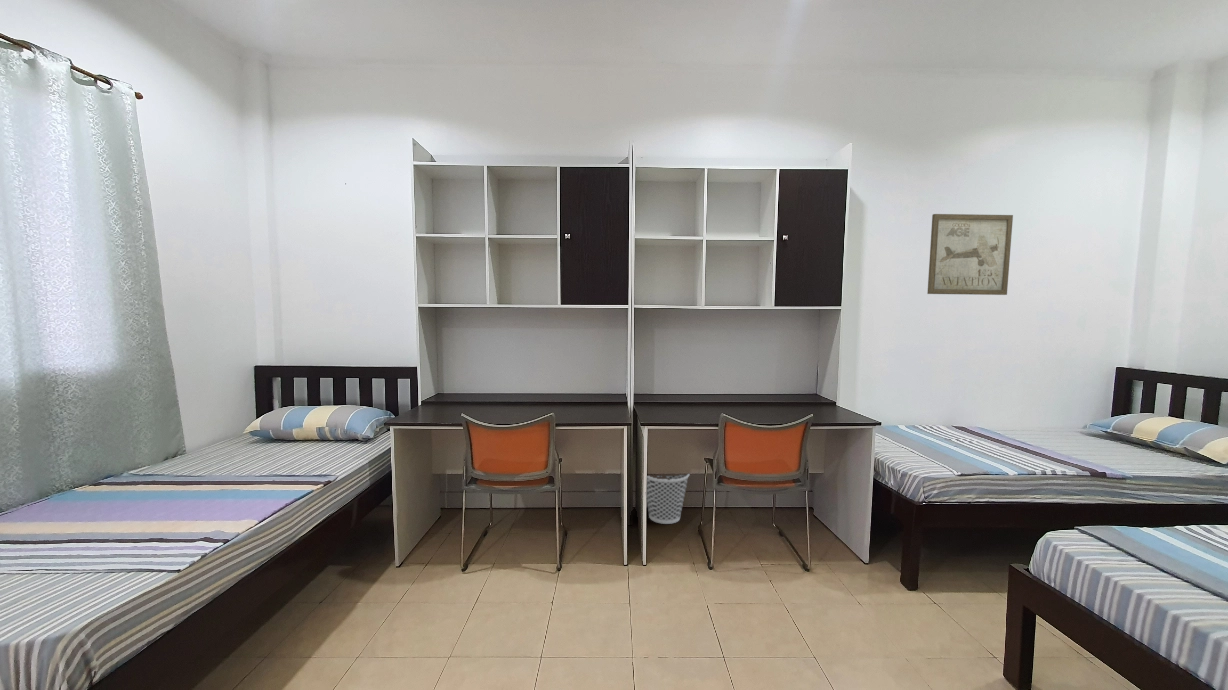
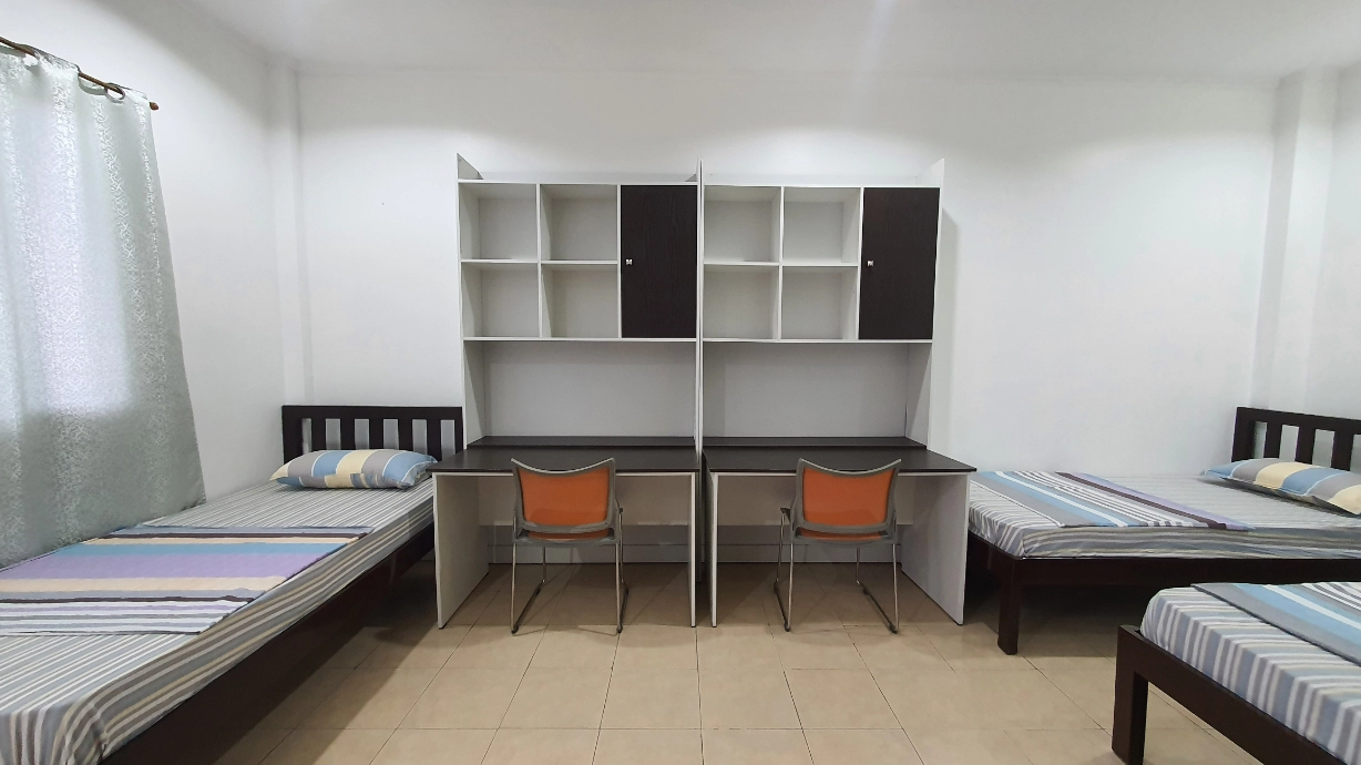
- wastebasket (665, 493)
- wall art (969, 254)
